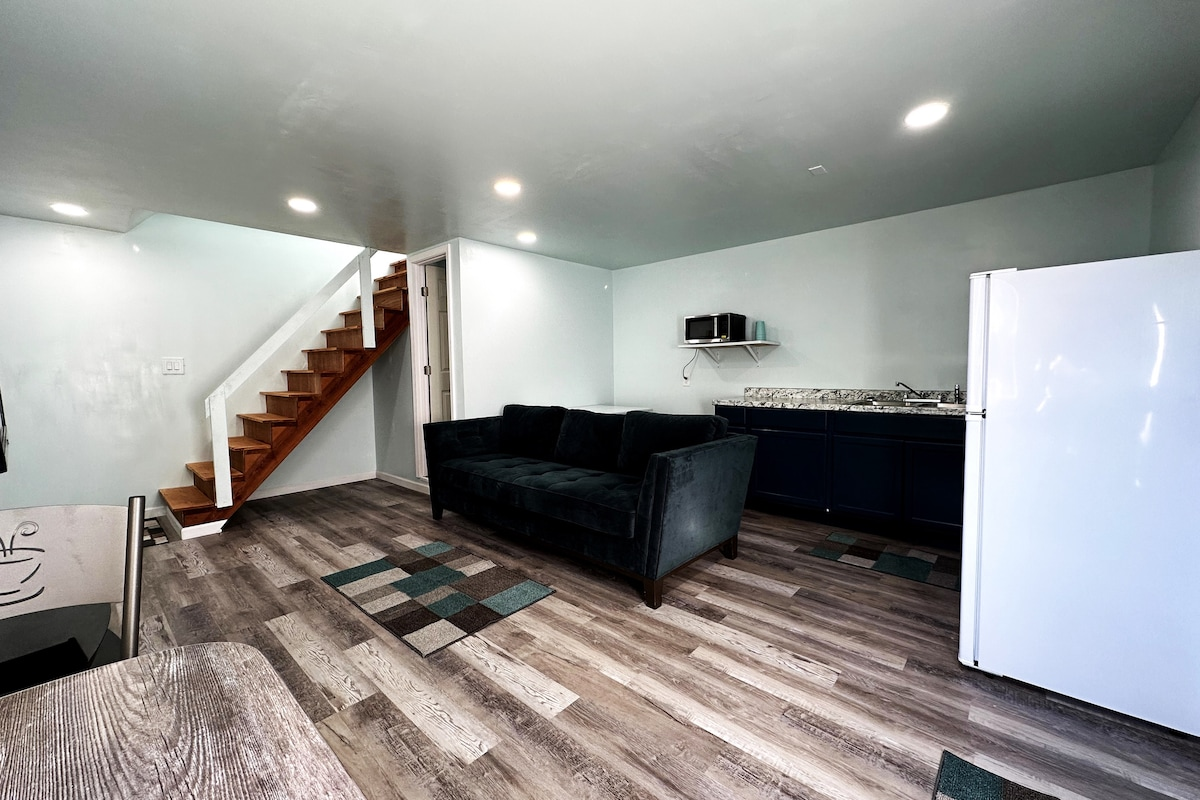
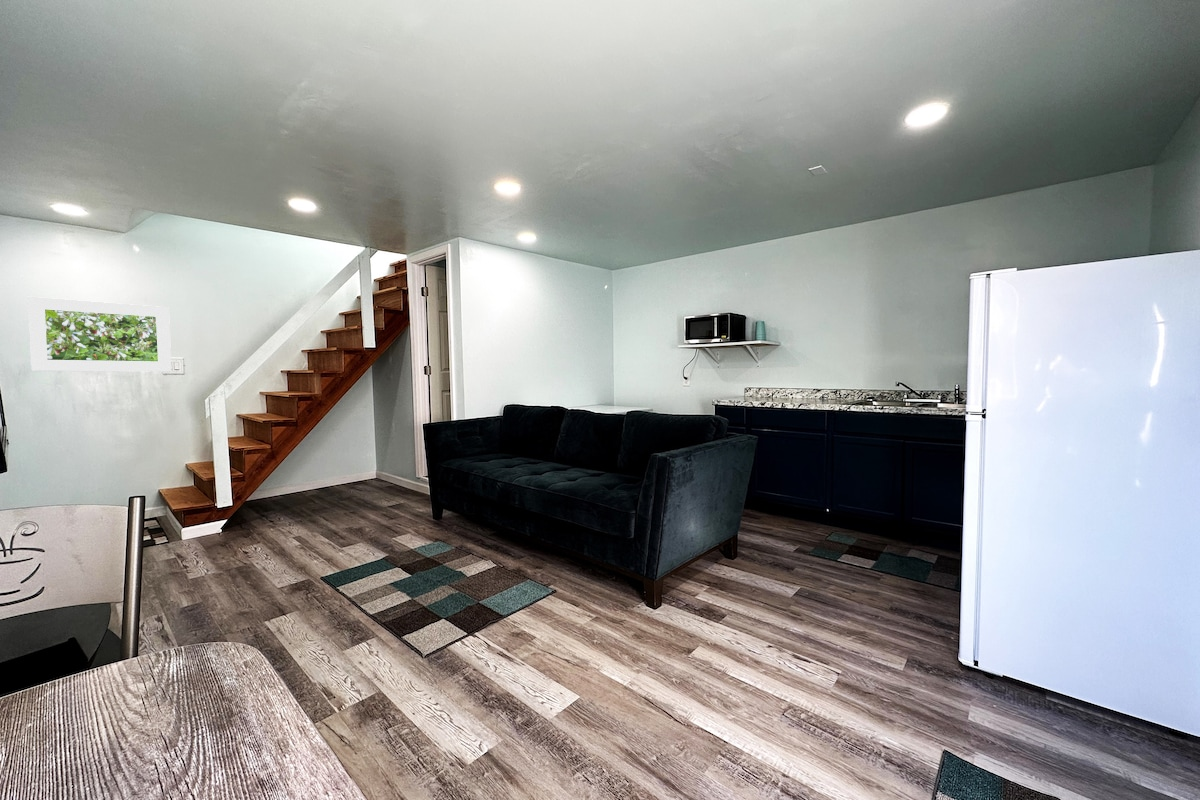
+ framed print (104, 337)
